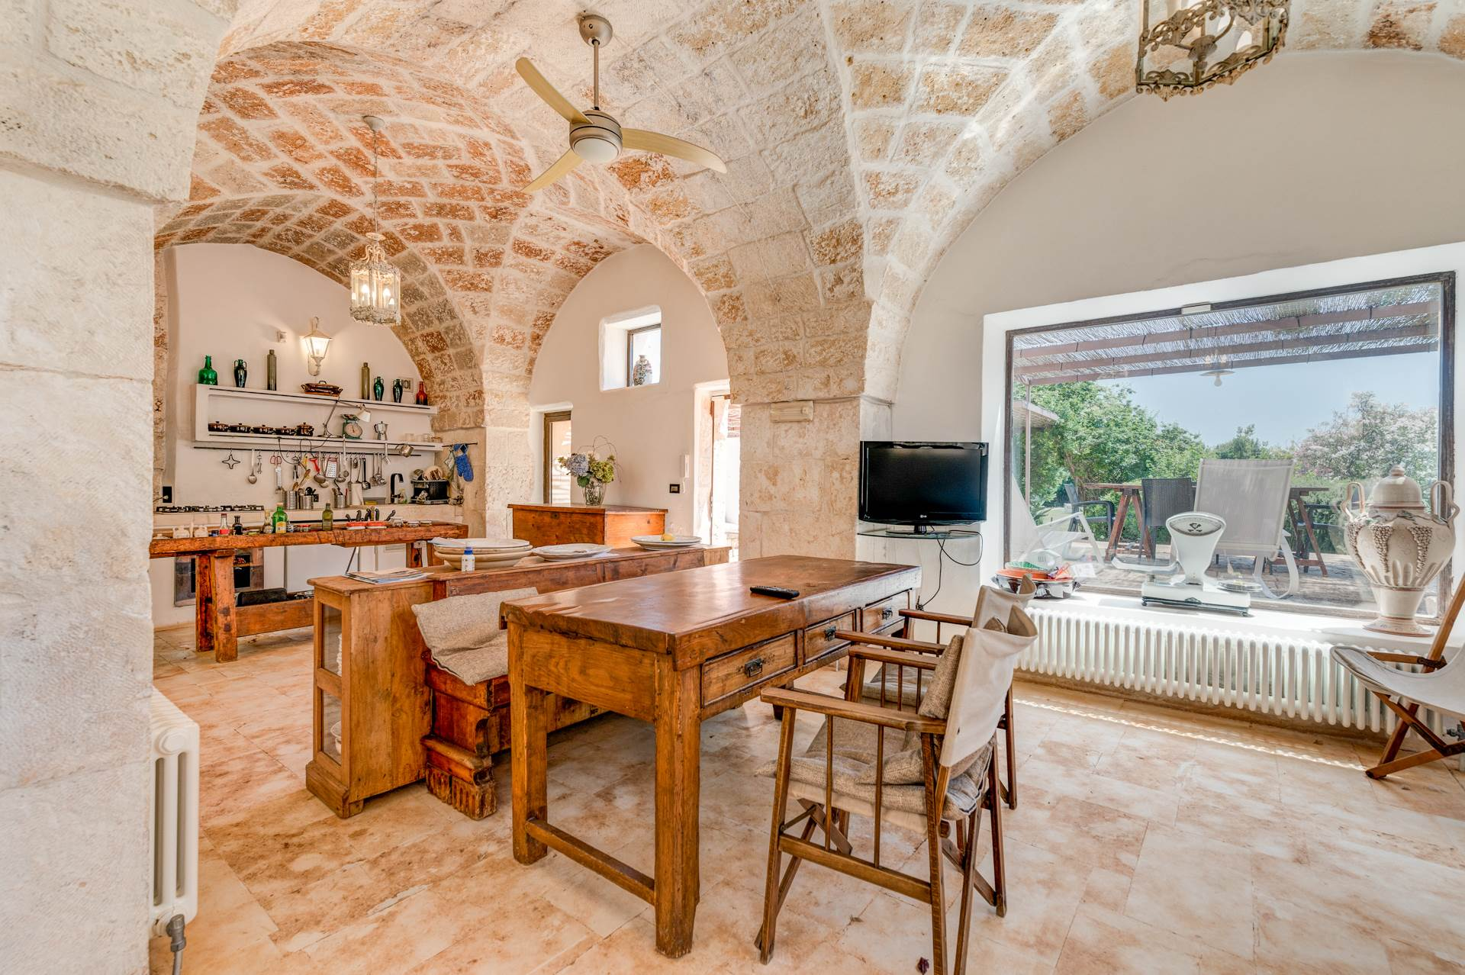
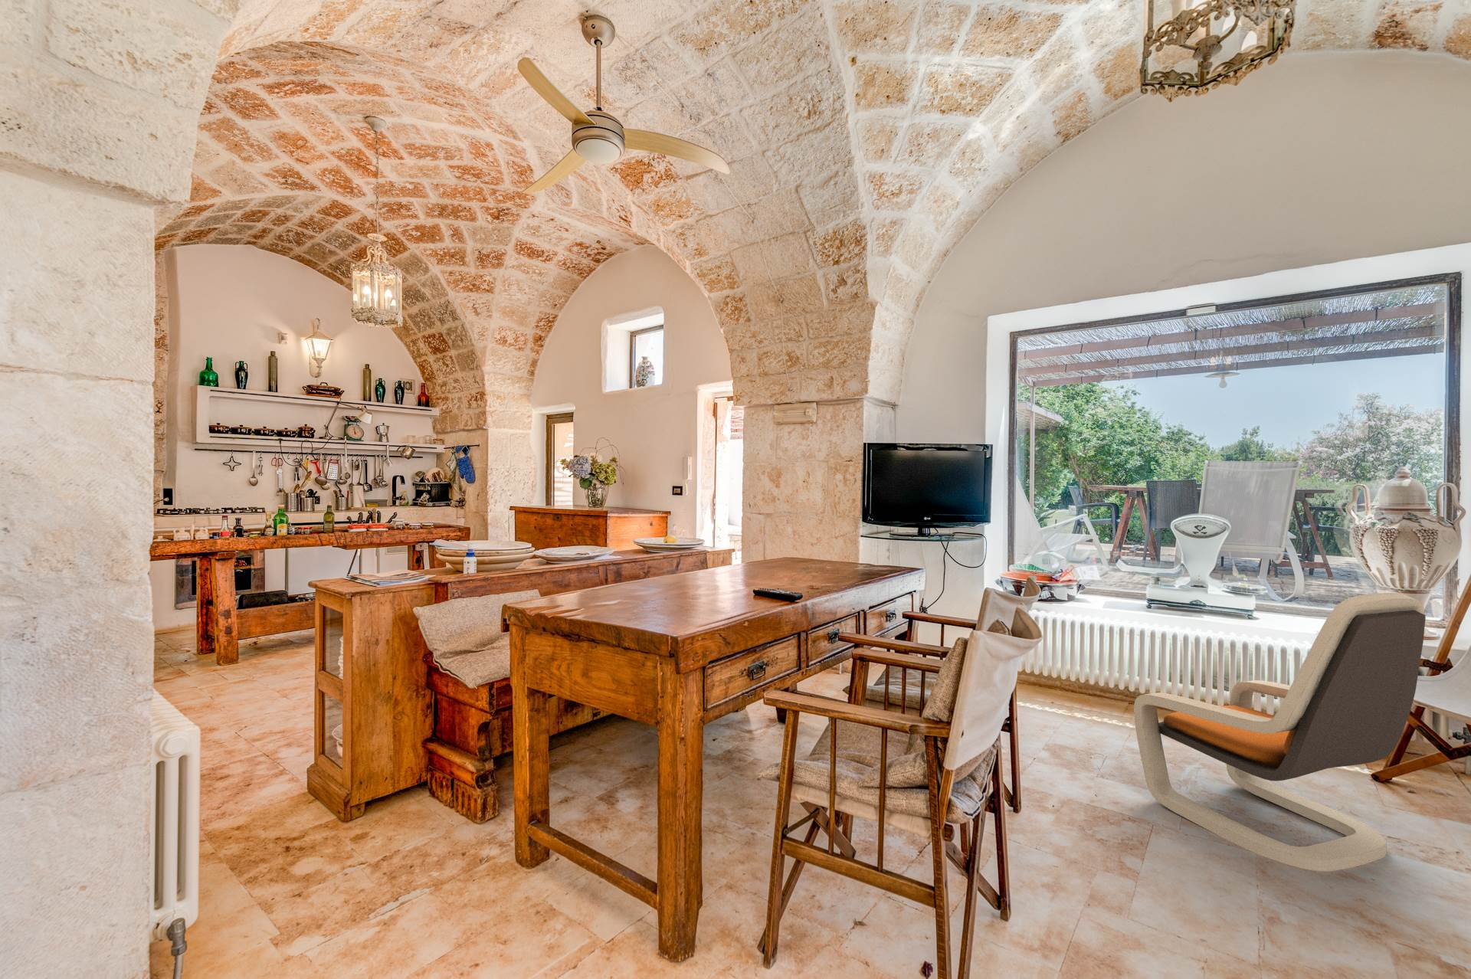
+ lounge chair (1268, 694)
